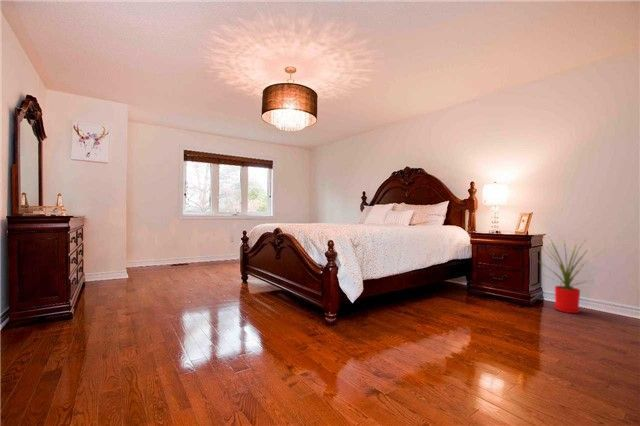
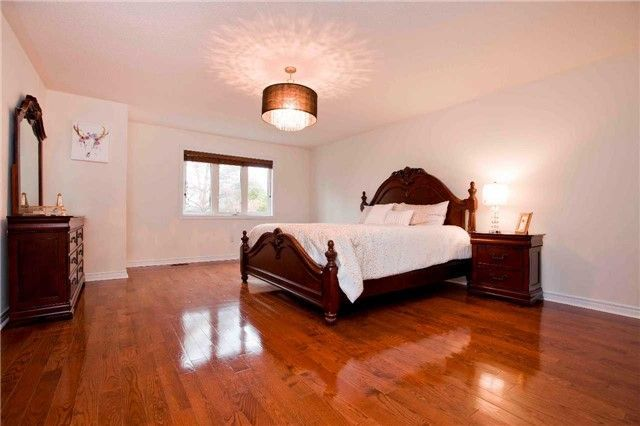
- house plant (568, 274)
